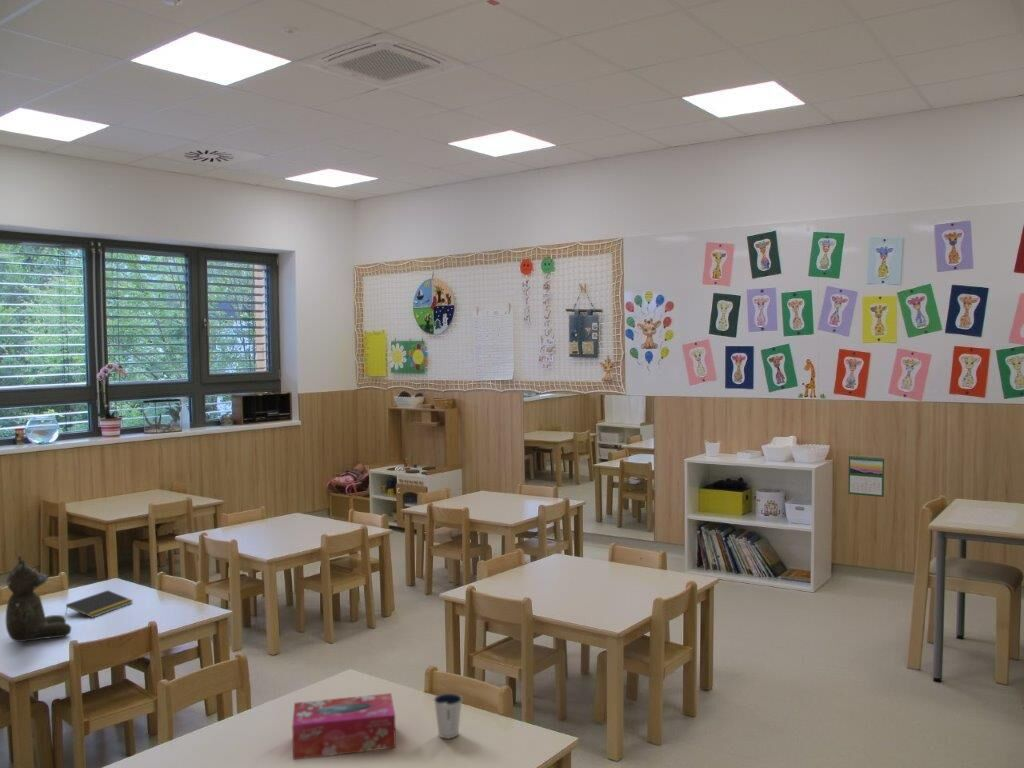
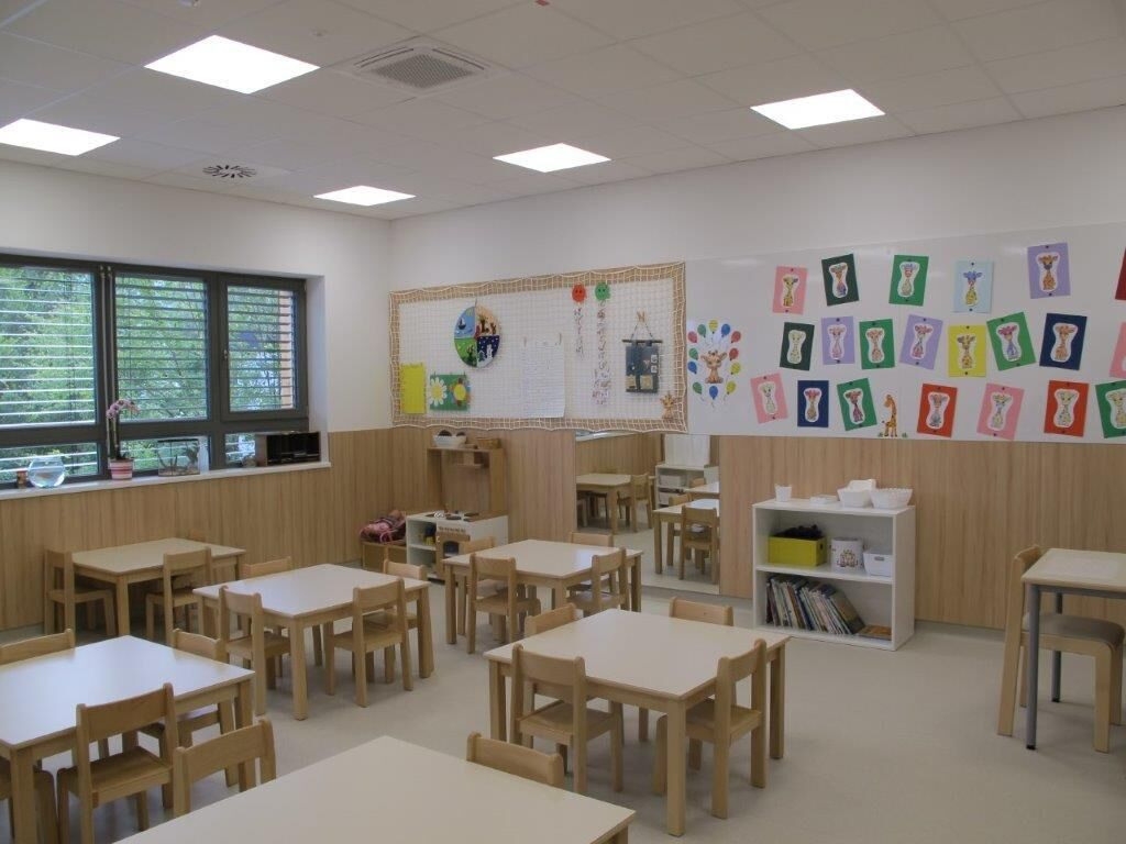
- notepad (100, 603)
- teddy bear (37, 596)
- dixie cup (448, 716)
- tissue box (344, 725)
- calendar (866, 475)
